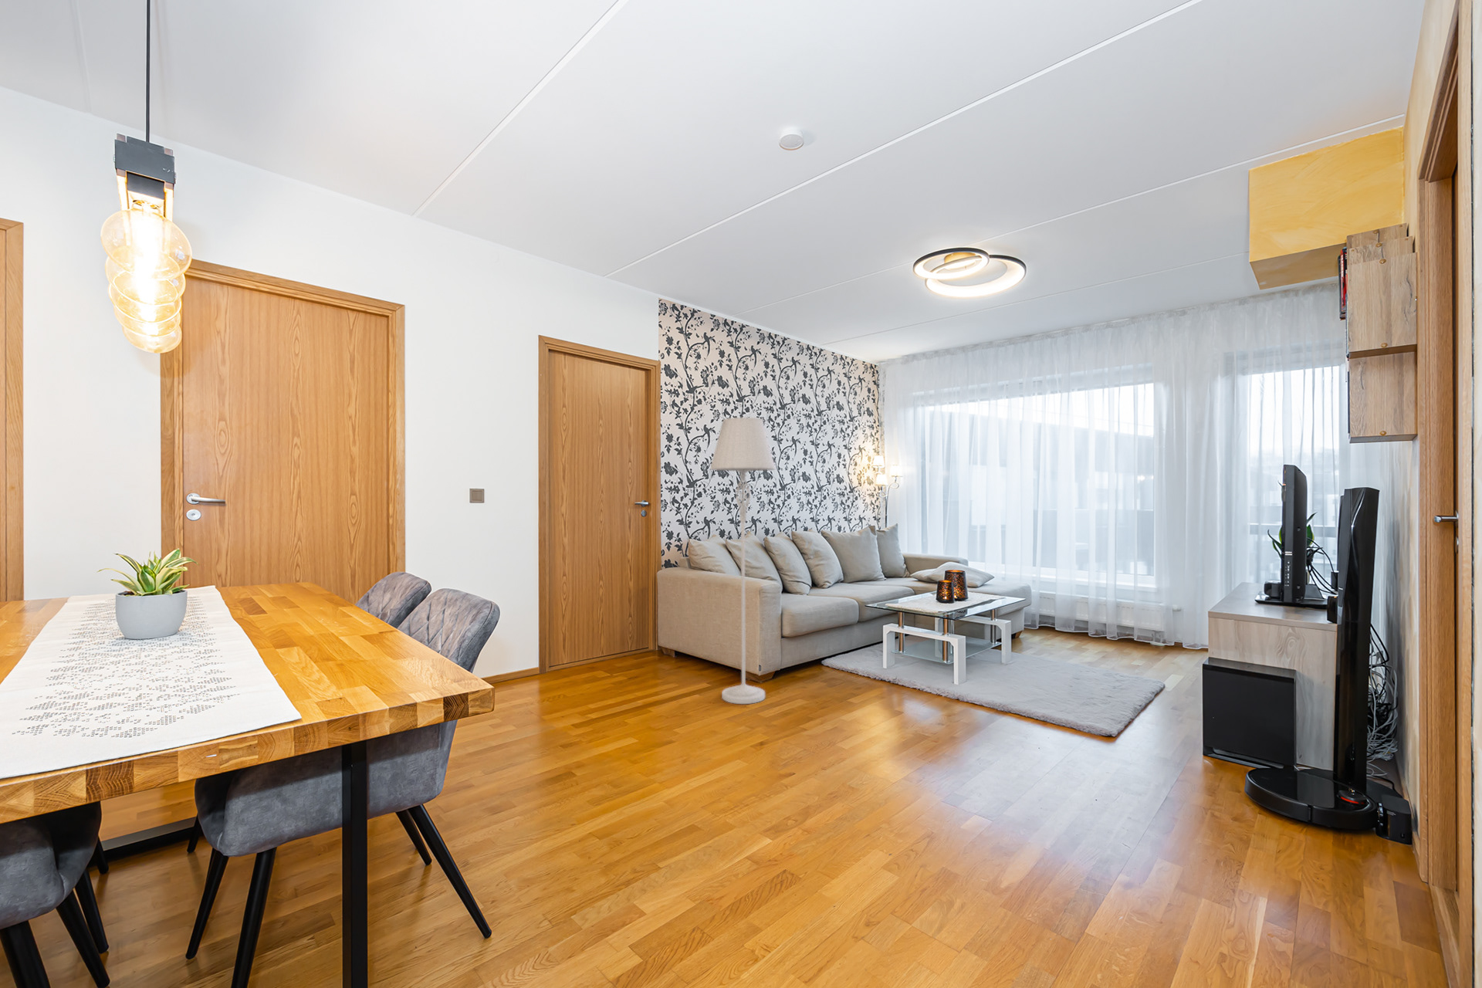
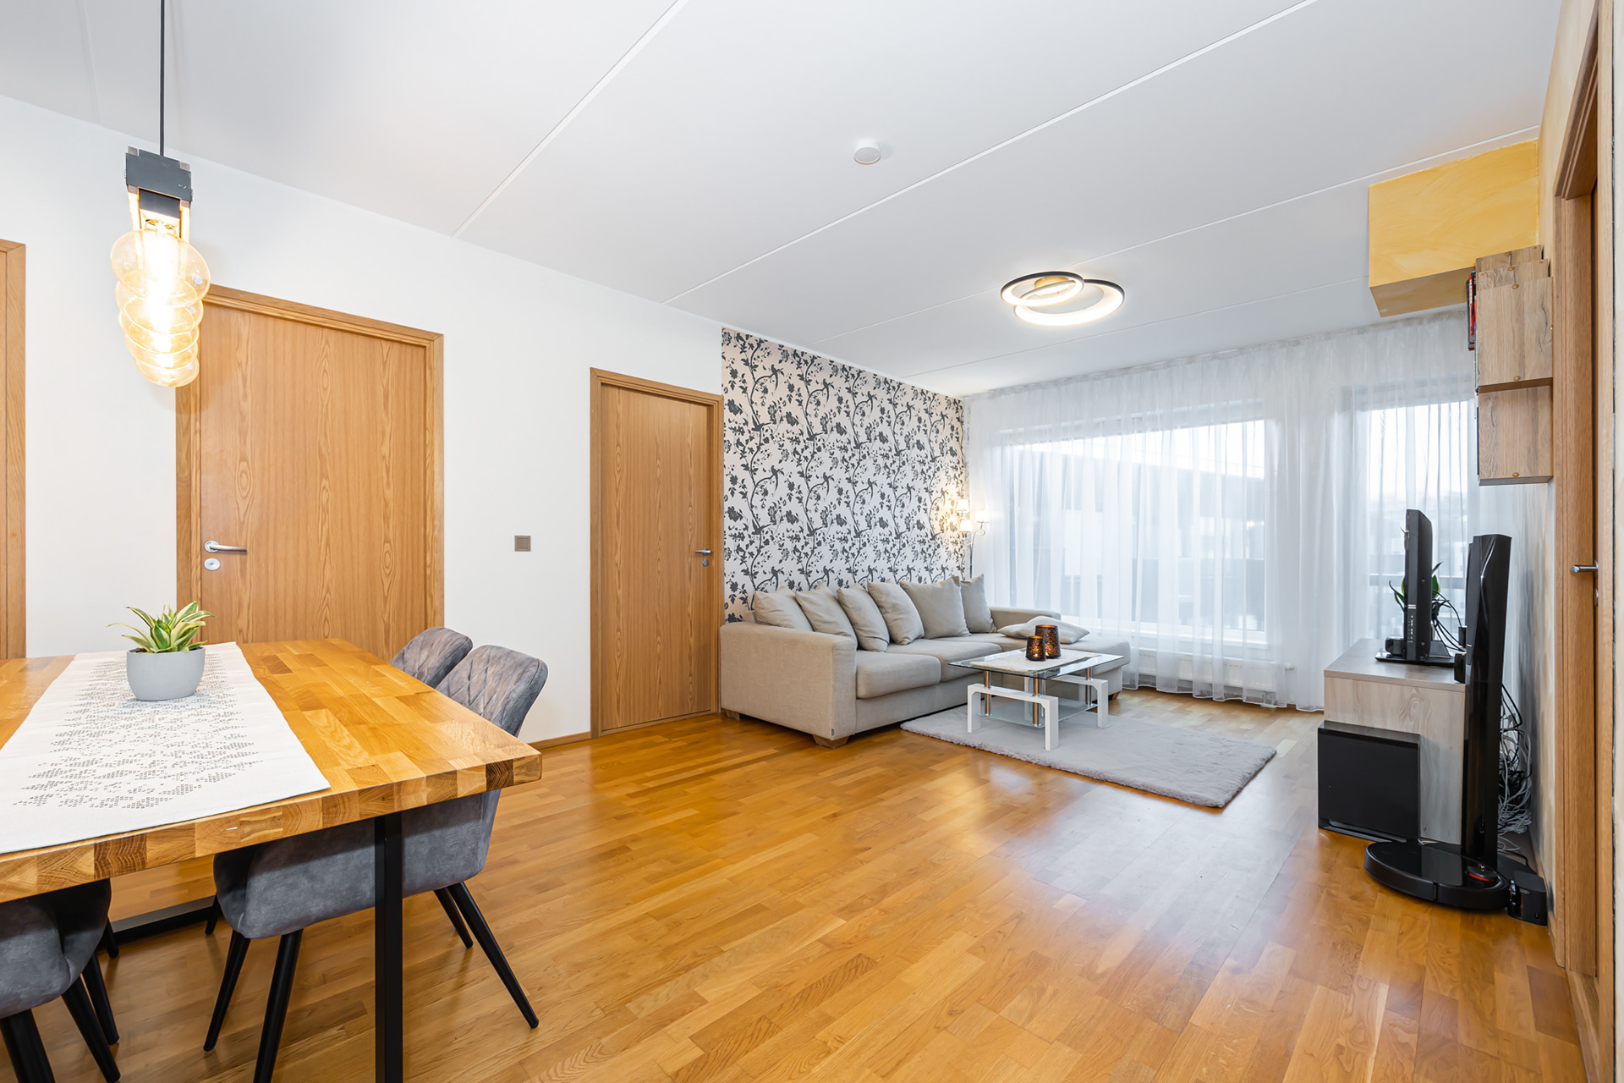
- floor lamp (742, 558)
